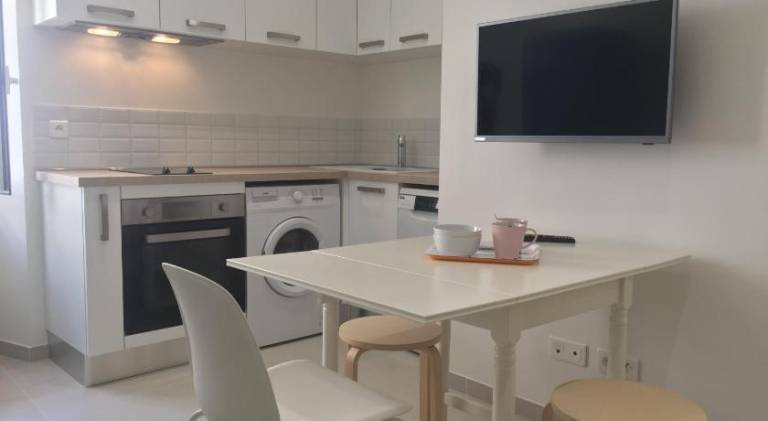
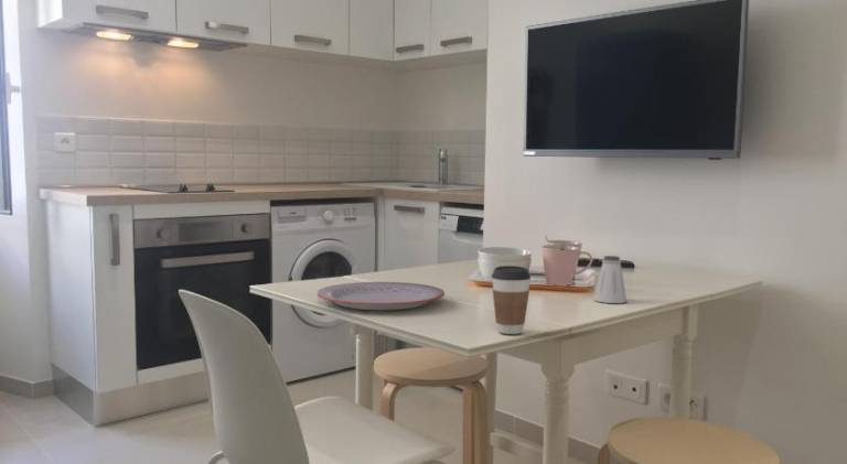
+ plate (380, 296)
+ saltshaker (611, 278)
+ coffee cup (511, 300)
